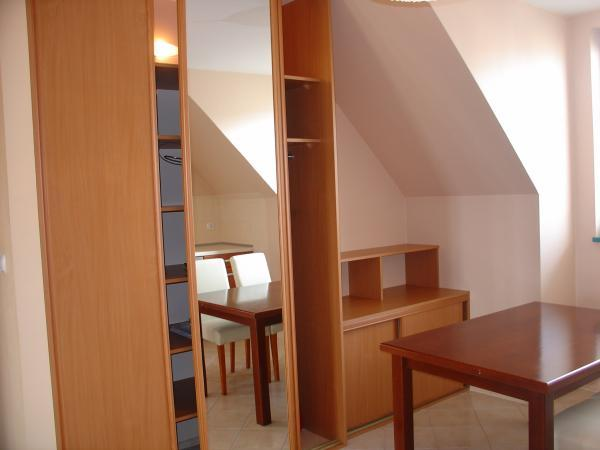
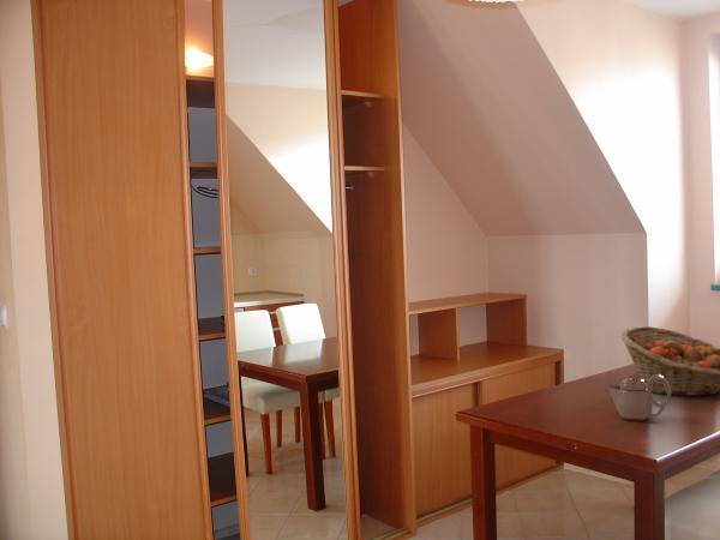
+ fruit basket (678, 359)
+ teapot (637, 395)
